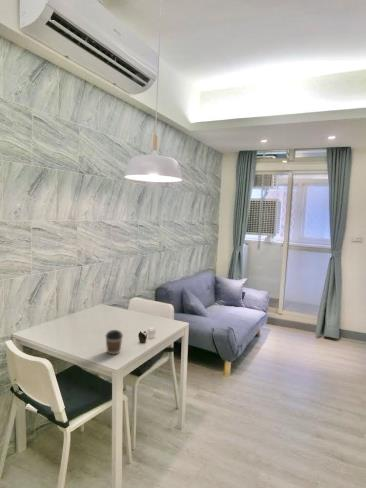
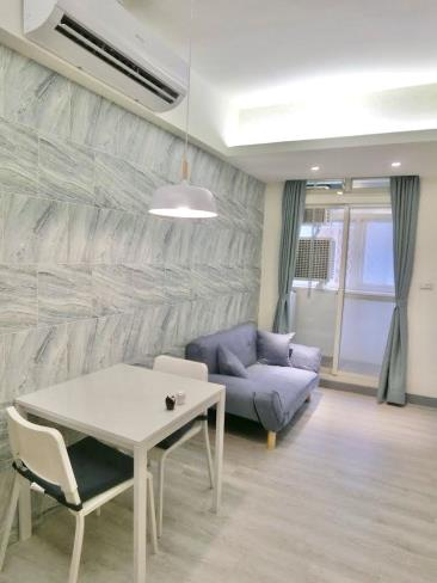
- coffee cup (114, 341)
